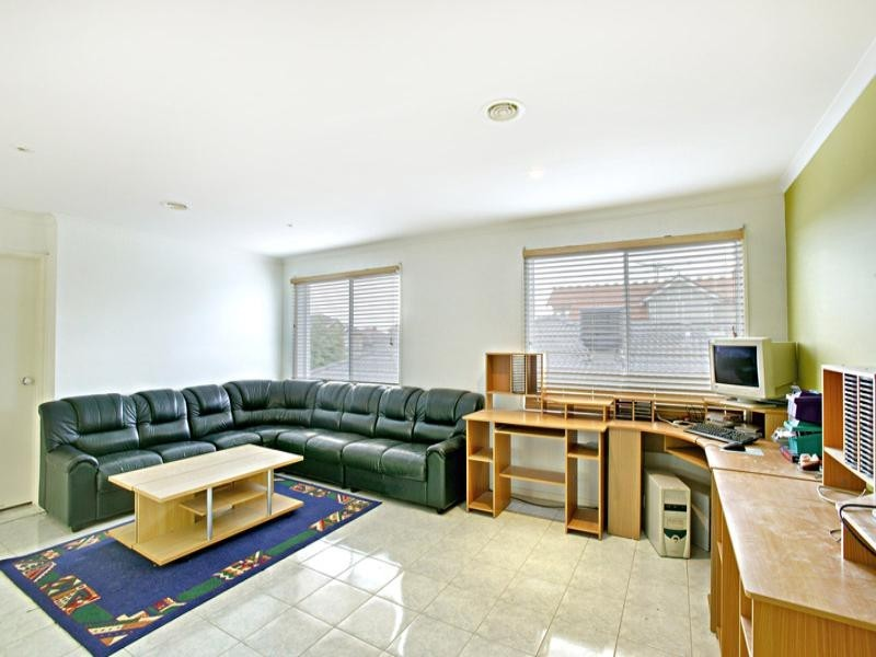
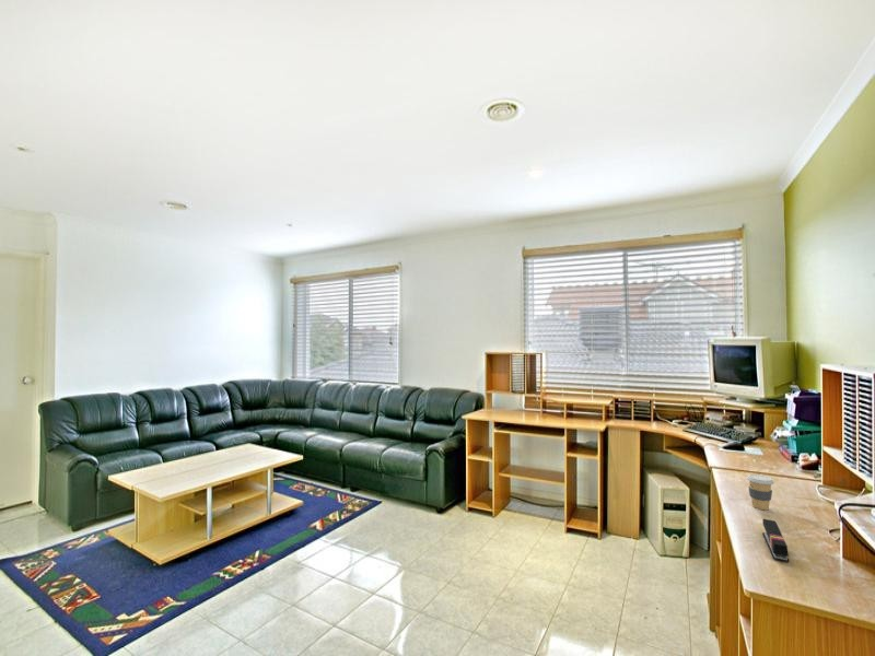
+ coffee cup (760, 492)
+ stapler (774, 538)
